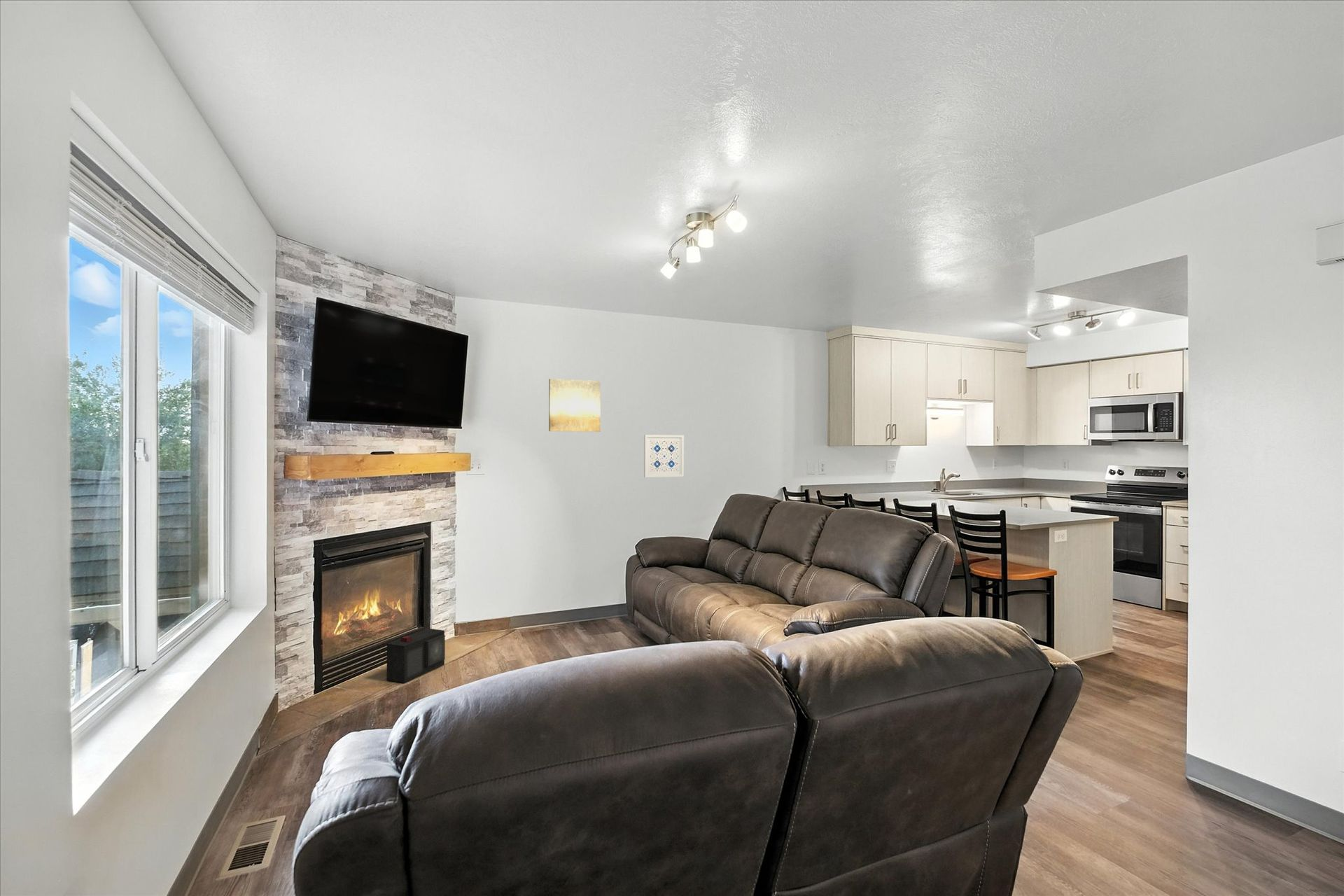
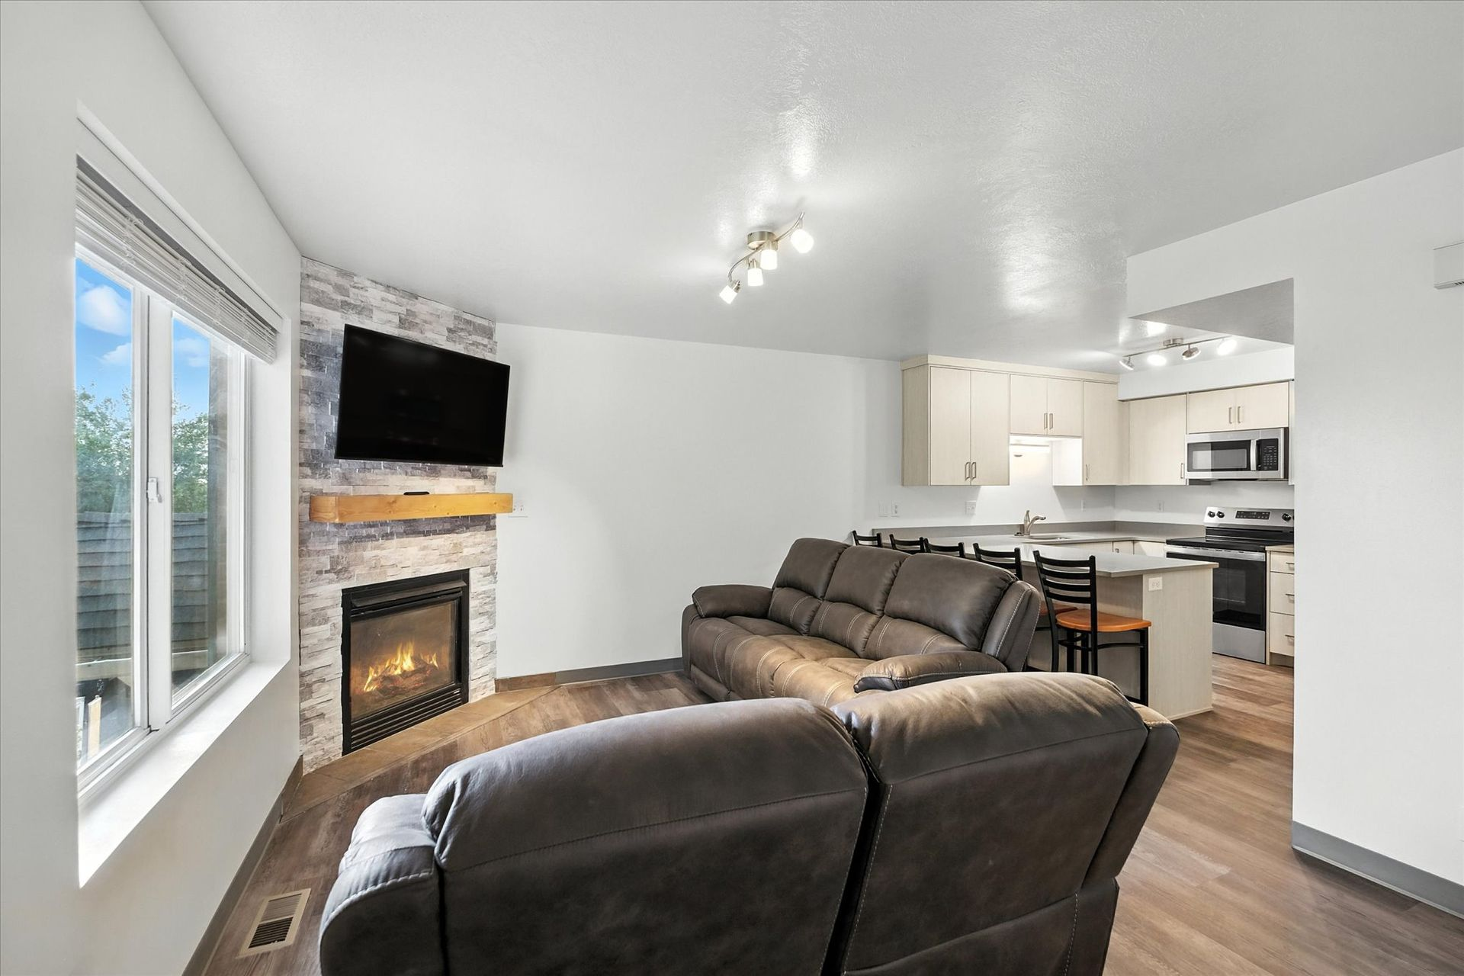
- wall art (664, 456)
- wall art (575, 405)
- speaker (418, 652)
